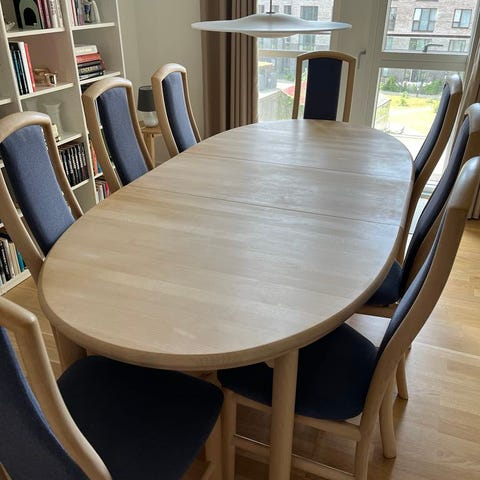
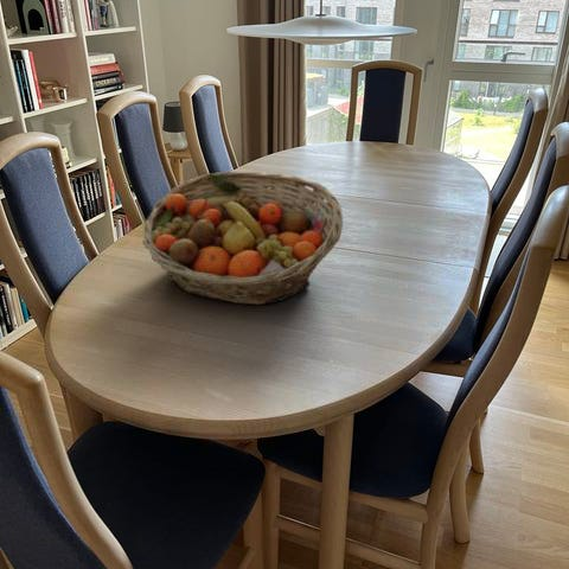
+ fruit basket (242, 235)
